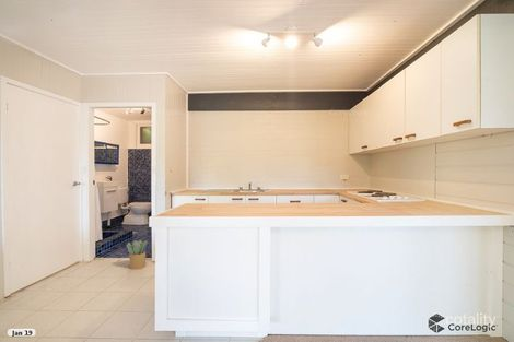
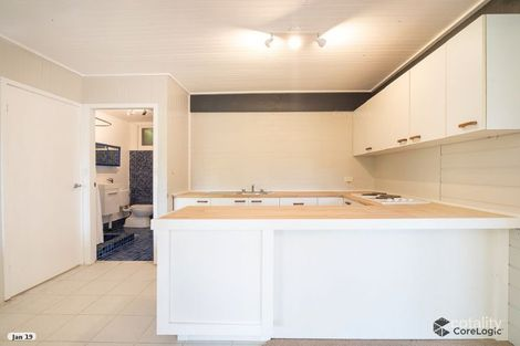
- potted plant (136, 253)
